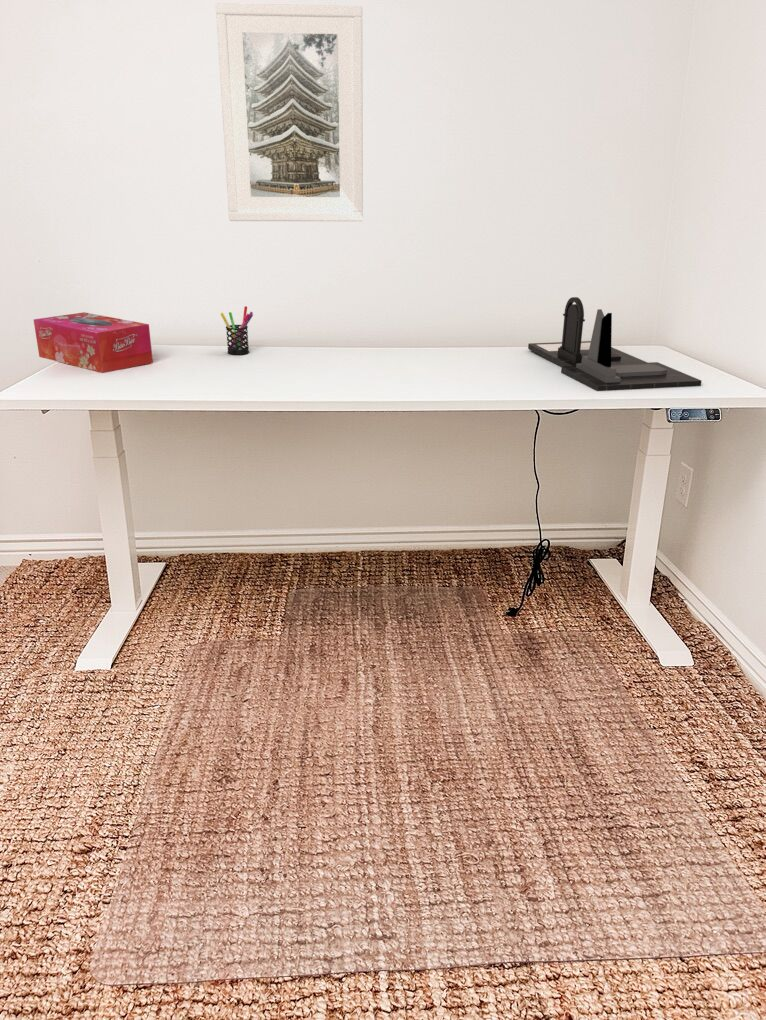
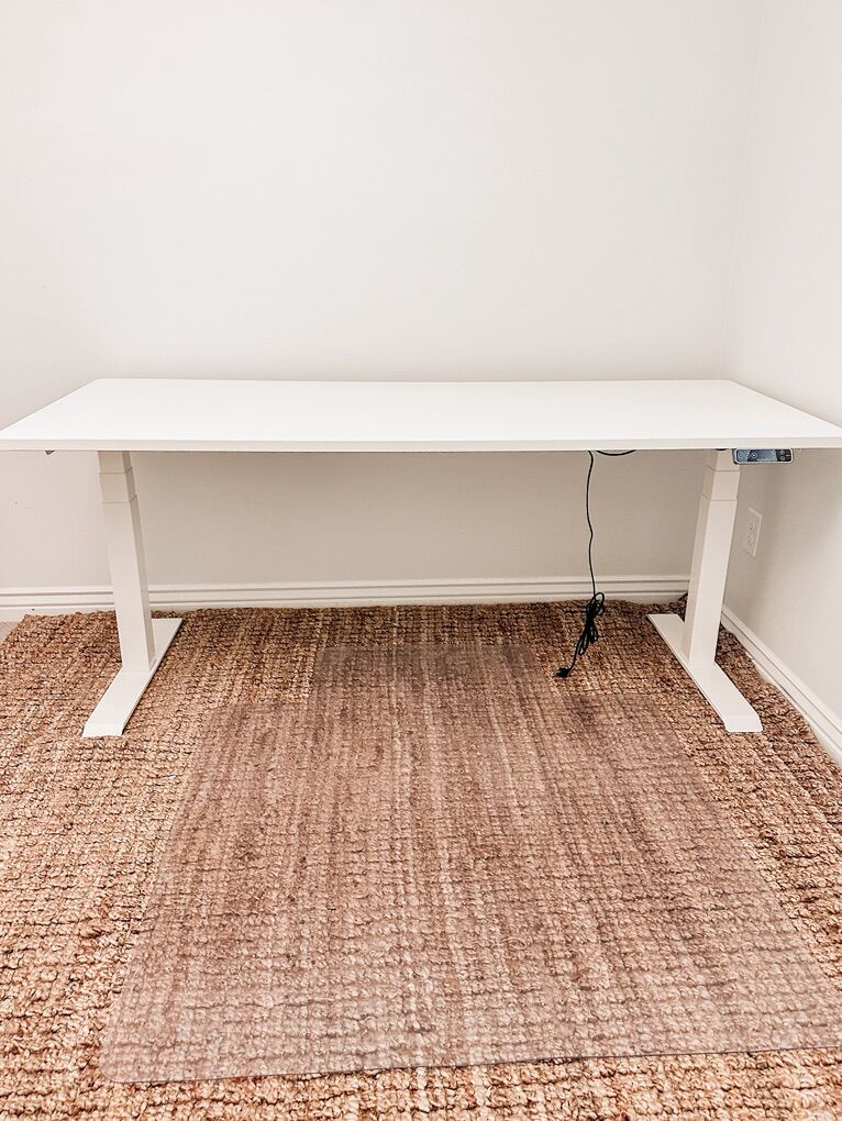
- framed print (293, 118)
- pen holder (237, 329)
- tissue box (92, 340)
- desk organizer (605, 332)
